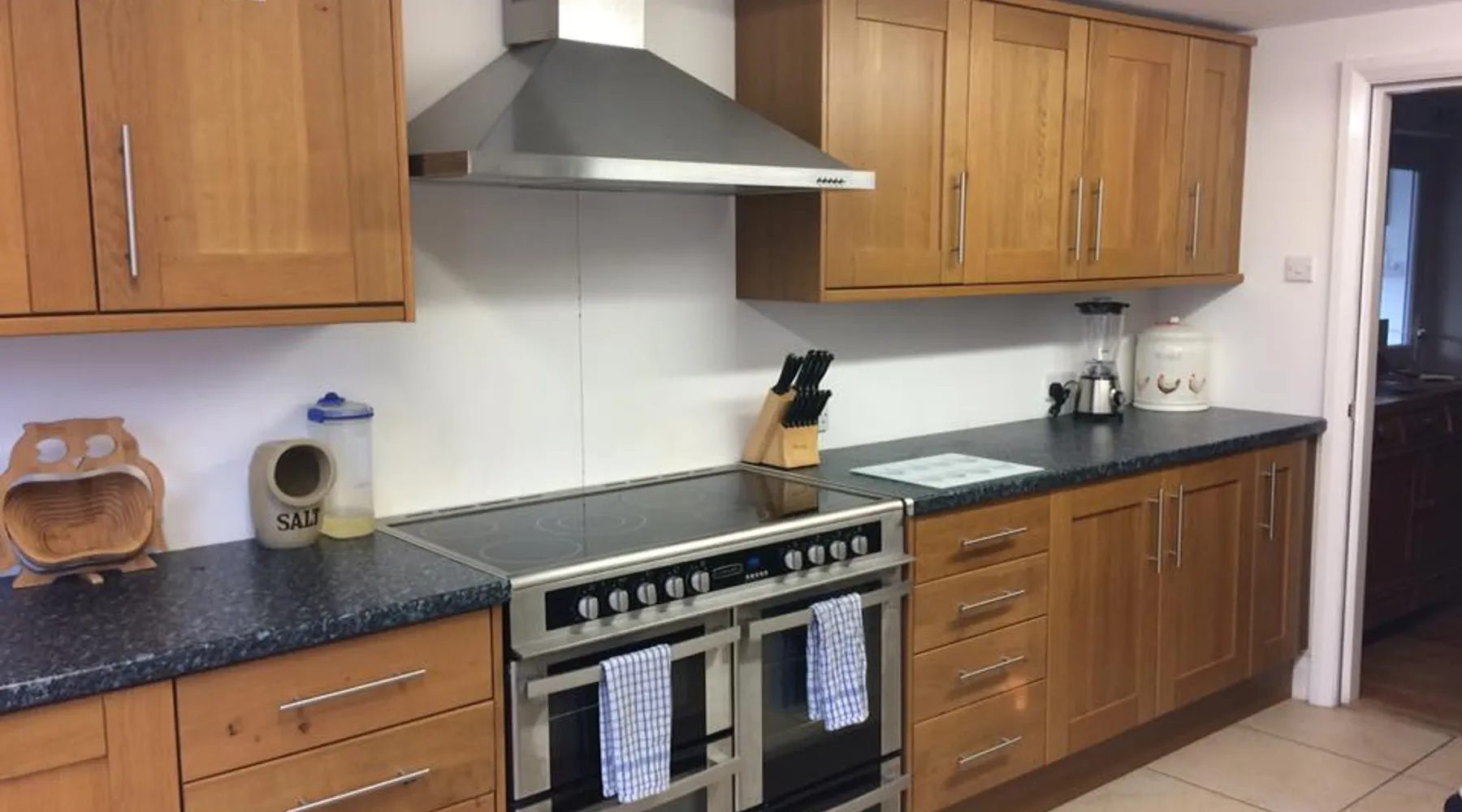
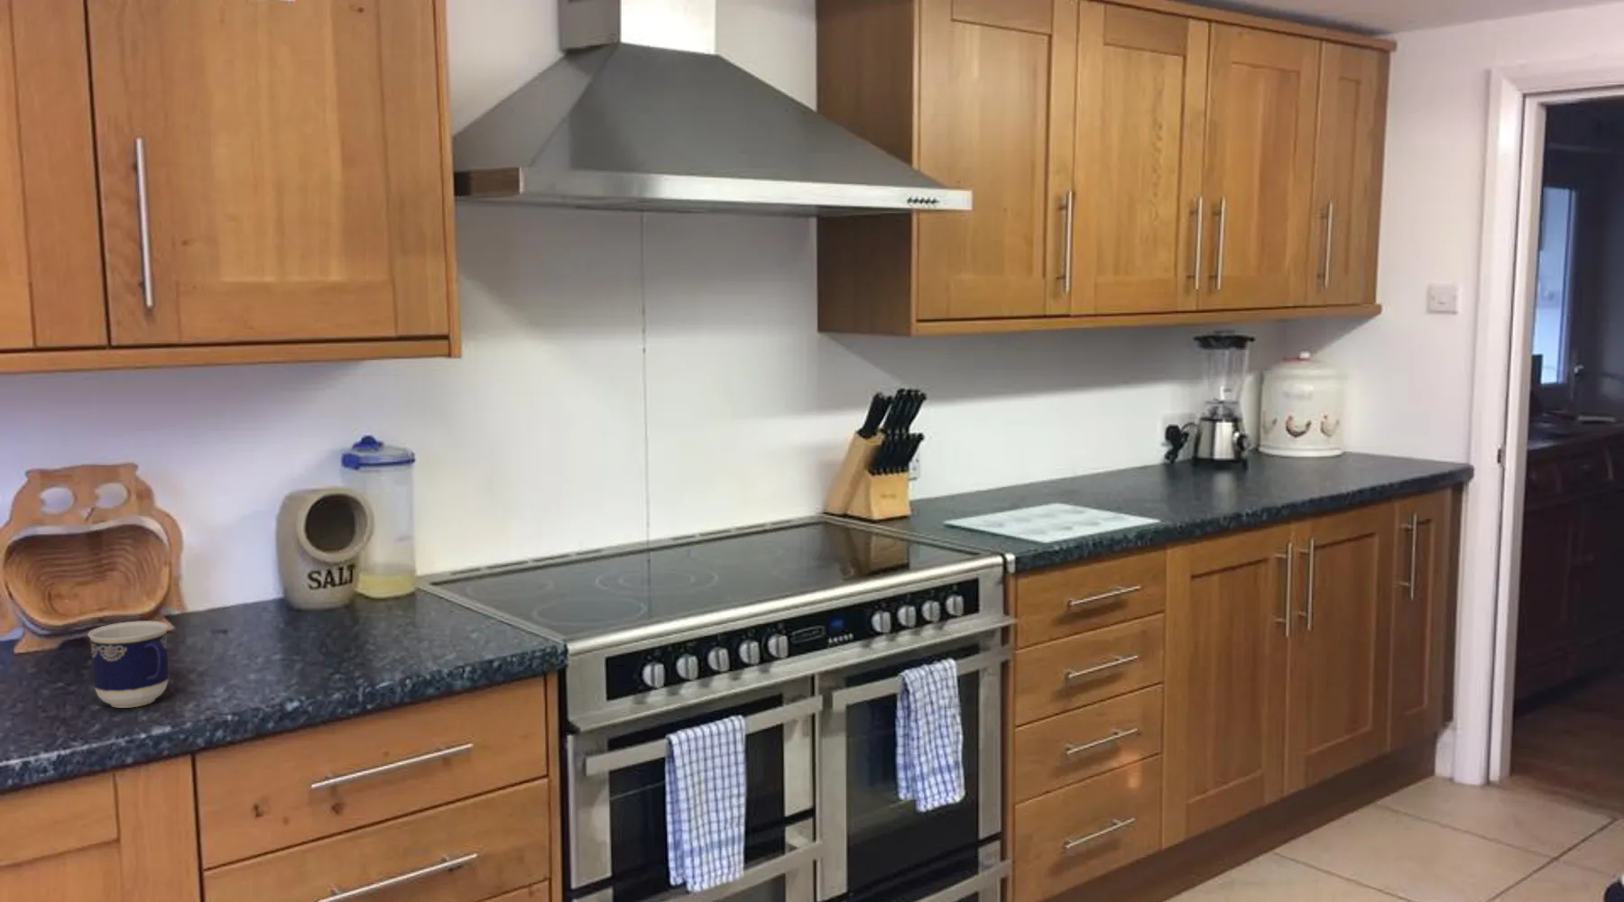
+ cup (137, 667)
